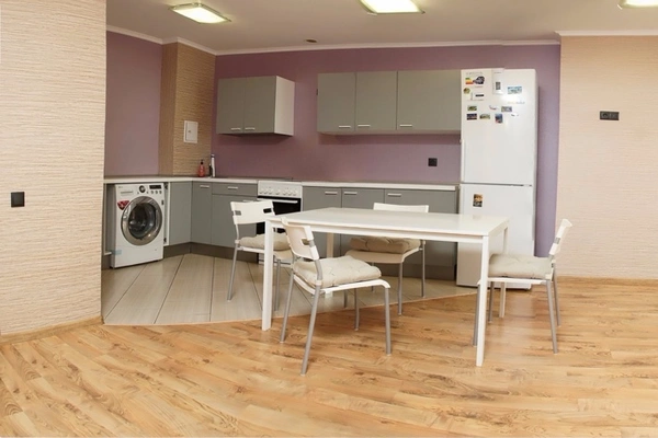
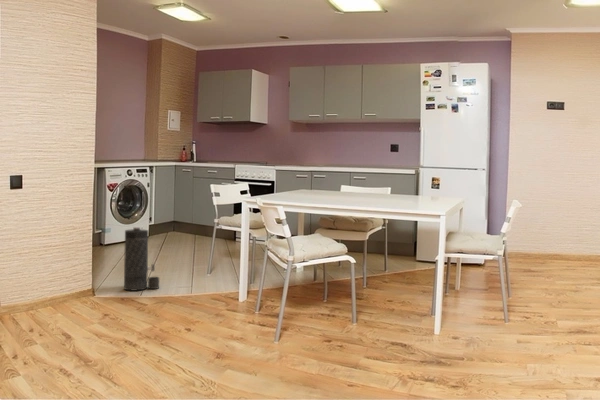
+ canister (140, 257)
